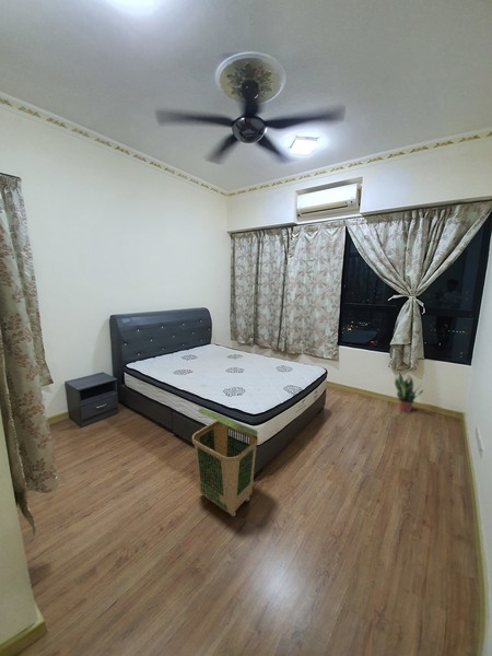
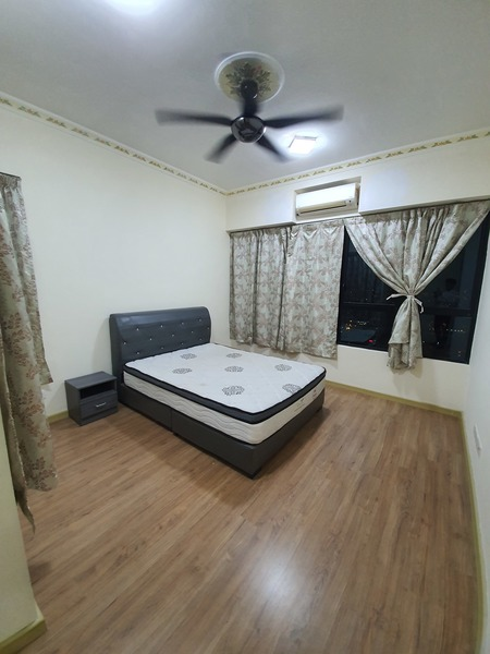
- laundry basket (224, 455)
- potted plant (407, 391)
